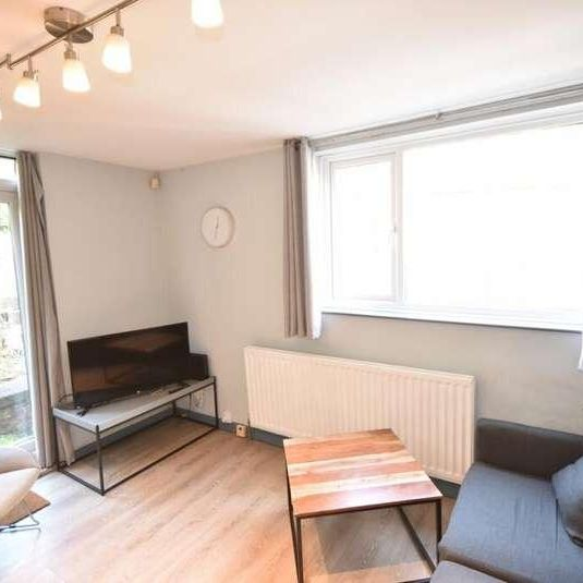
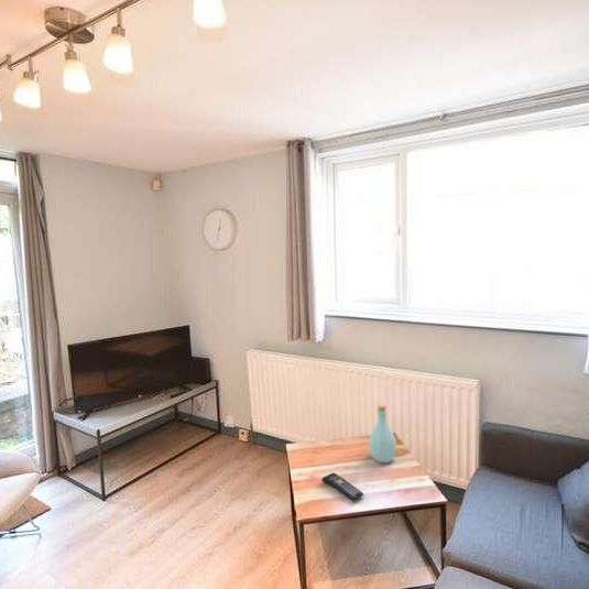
+ remote control (341, 486)
+ bottle (382, 432)
